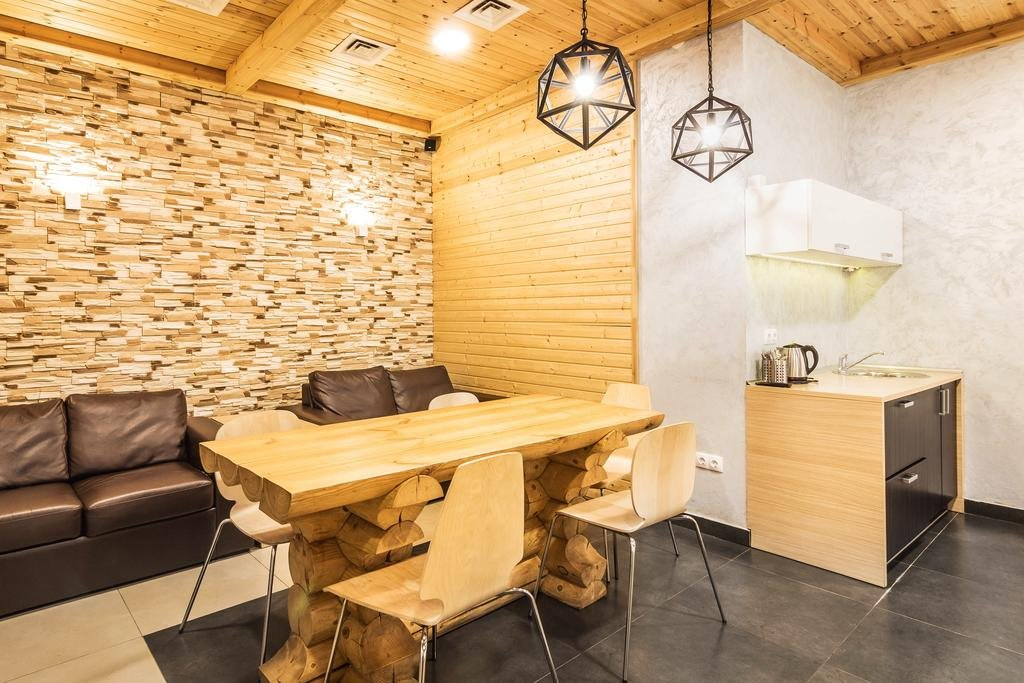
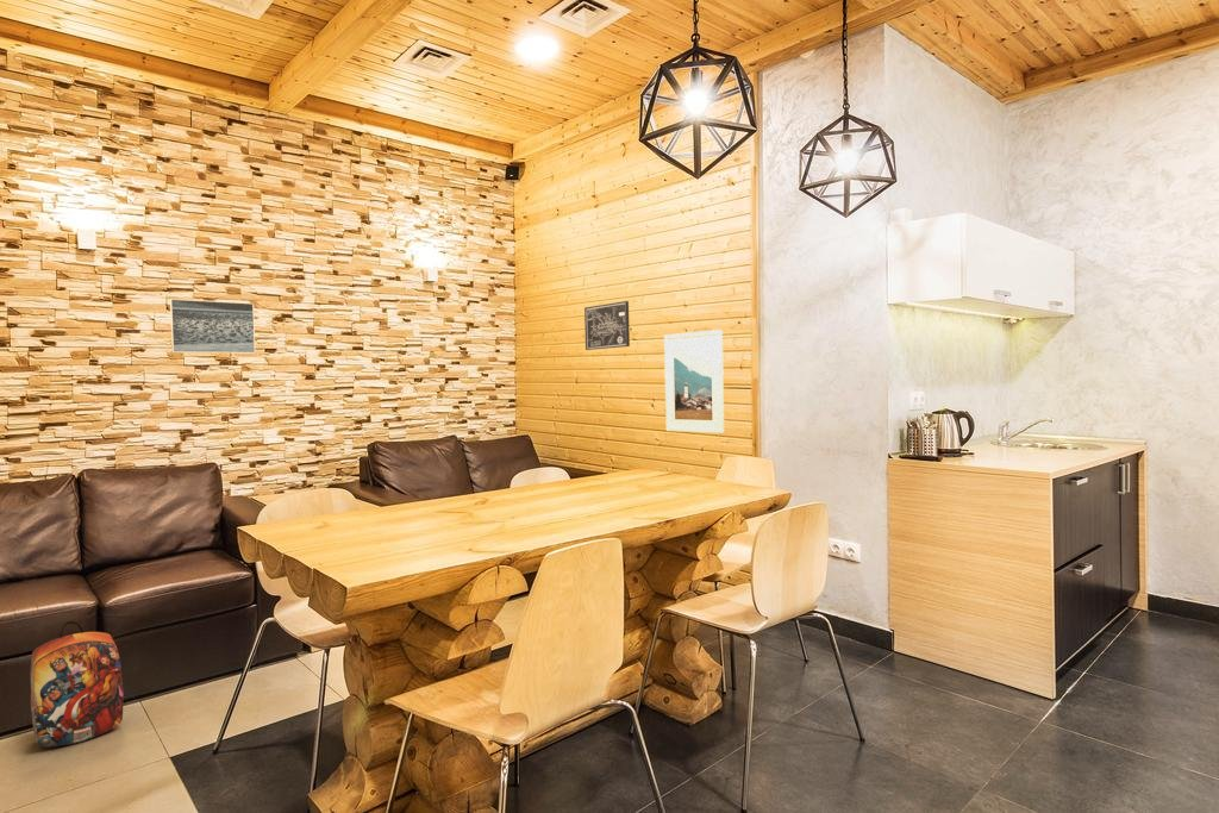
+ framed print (213, 326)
+ wall art (606, 326)
+ backpack (76, 681)
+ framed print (693, 382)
